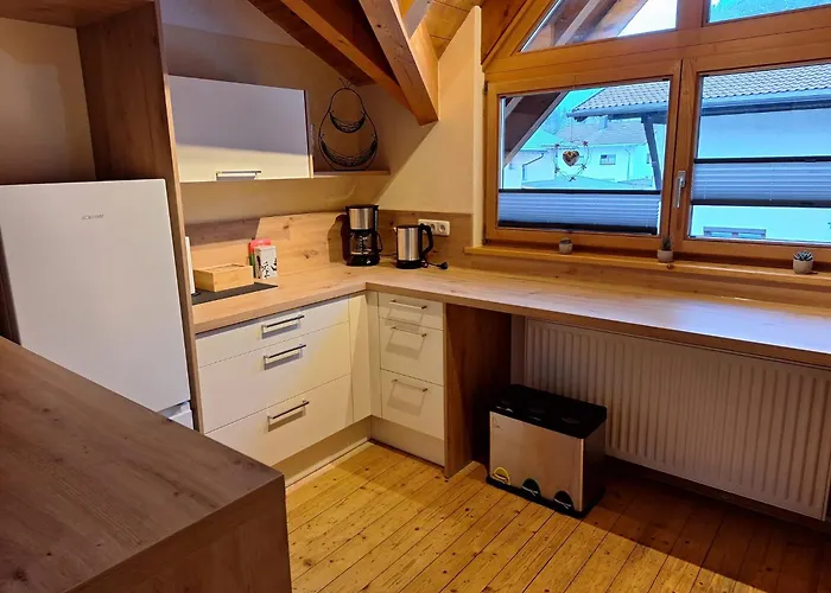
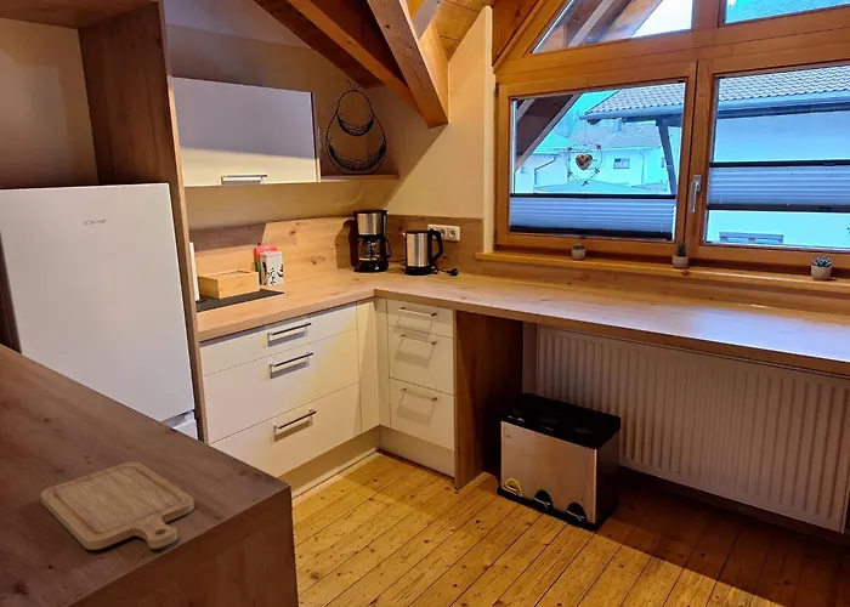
+ chopping board (123, 506)
